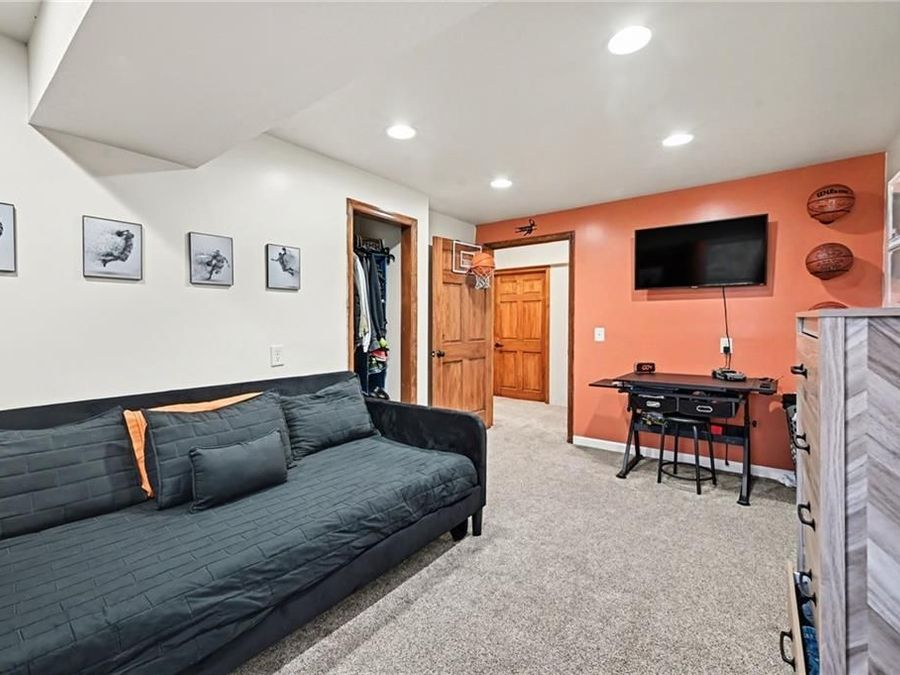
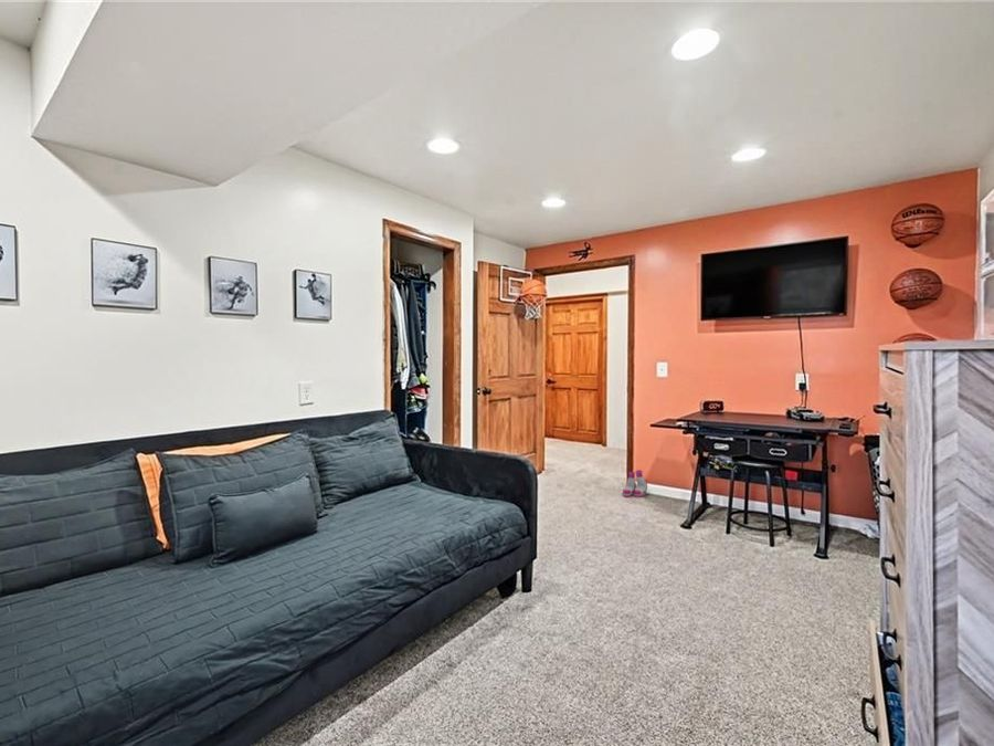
+ boots (634, 482)
